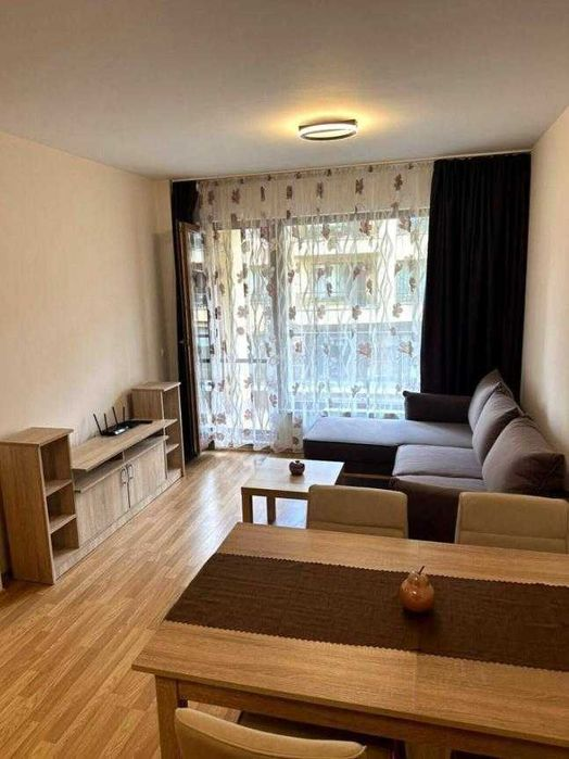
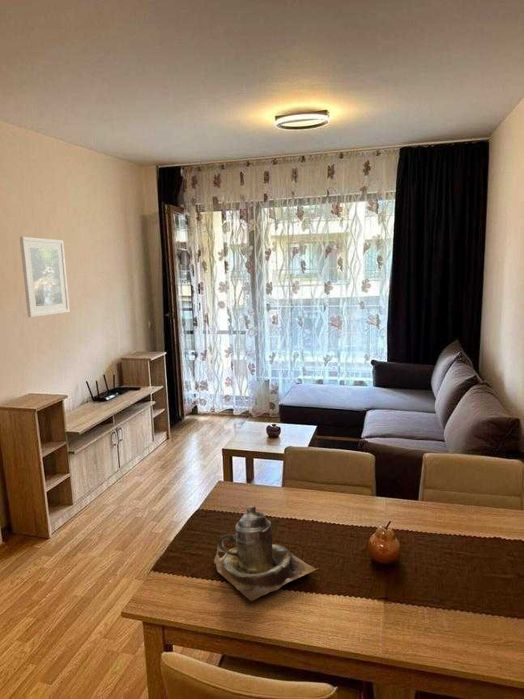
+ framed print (46, 277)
+ teapot (262, 540)
